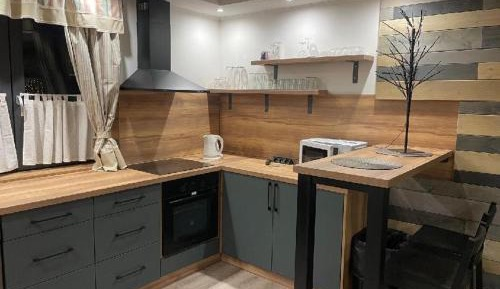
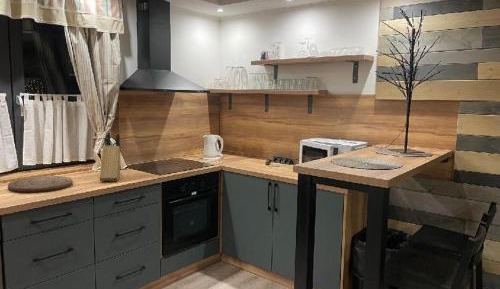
+ cutting board (41, 183)
+ knife block (110, 155)
